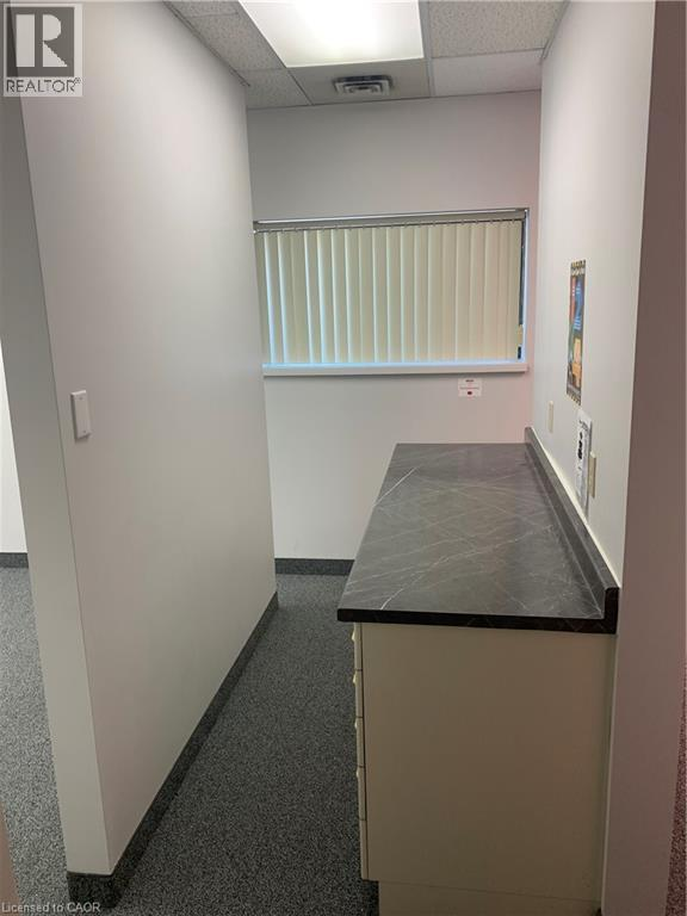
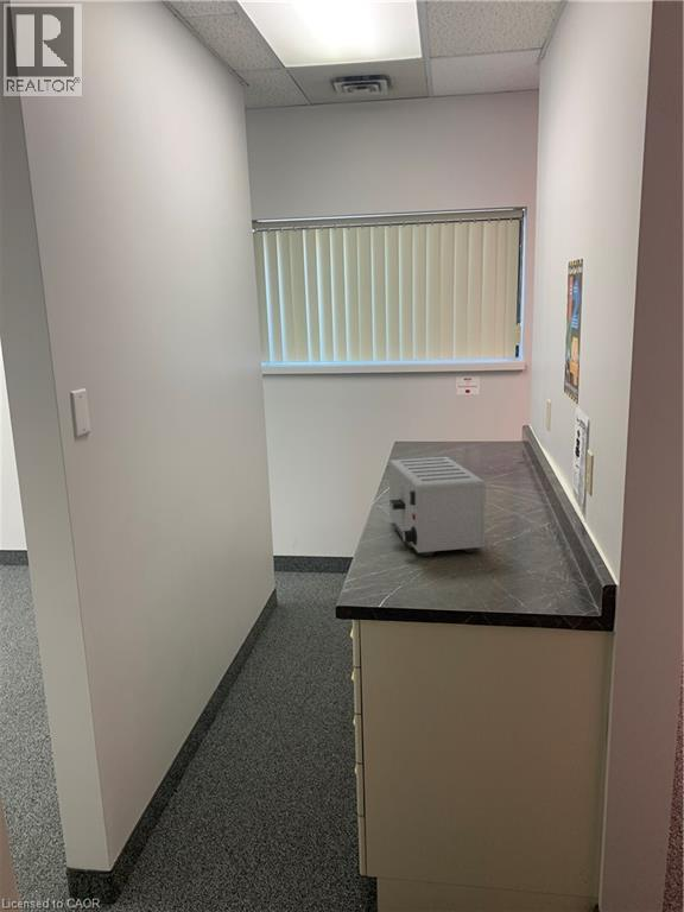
+ toaster (429, 504)
